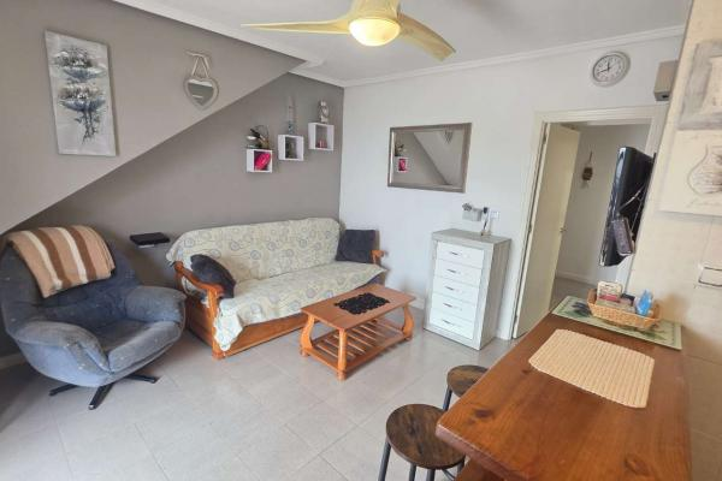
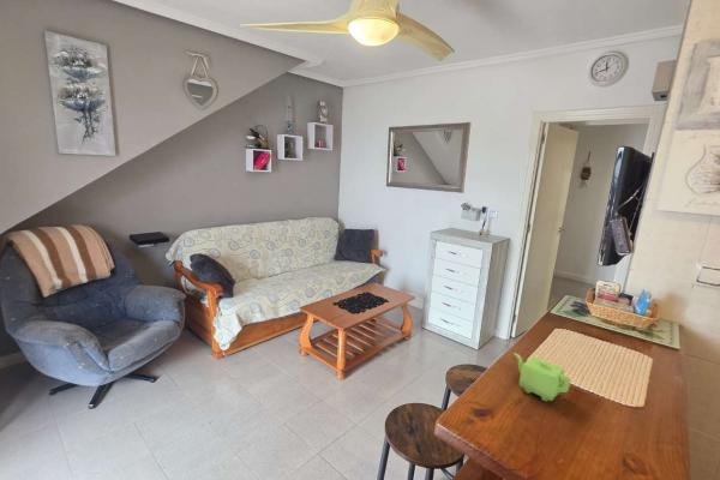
+ teapot (538, 376)
